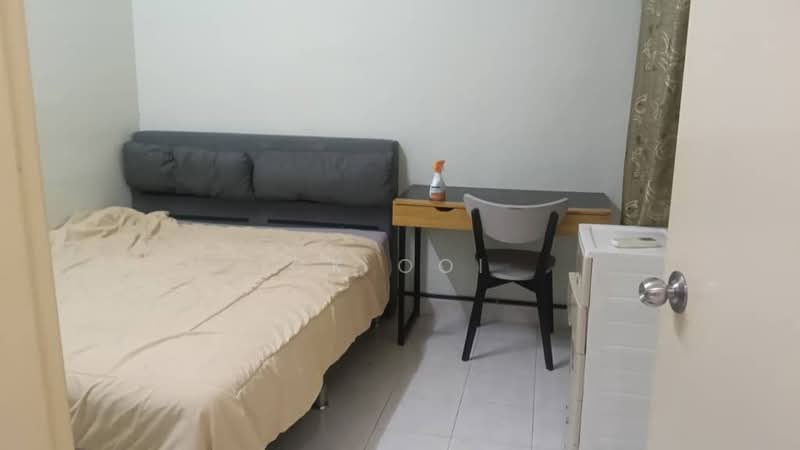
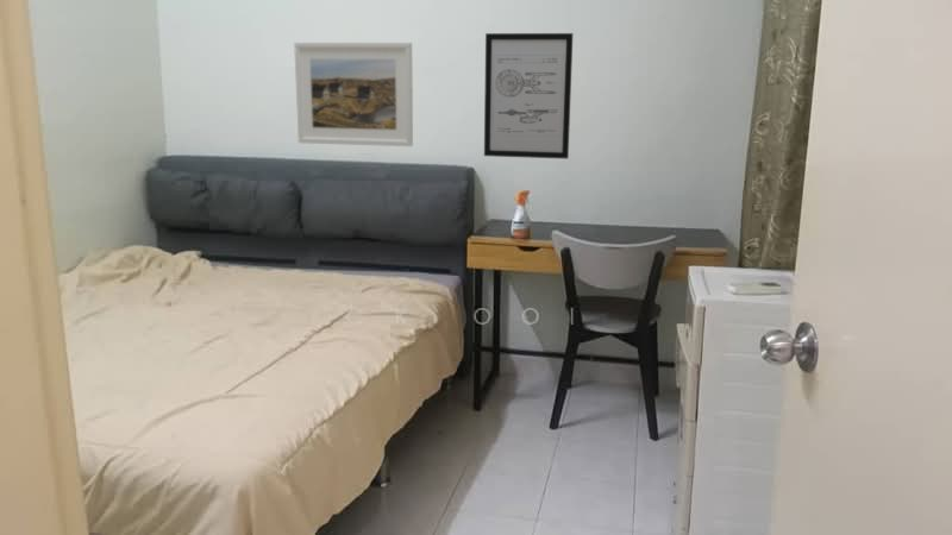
+ wall art (527, 96)
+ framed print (353, 94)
